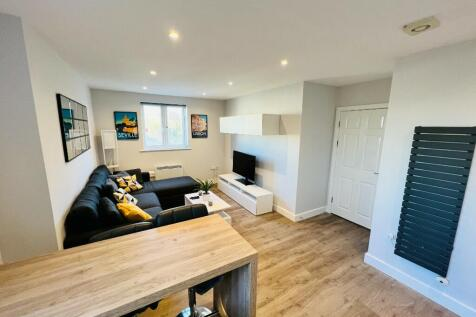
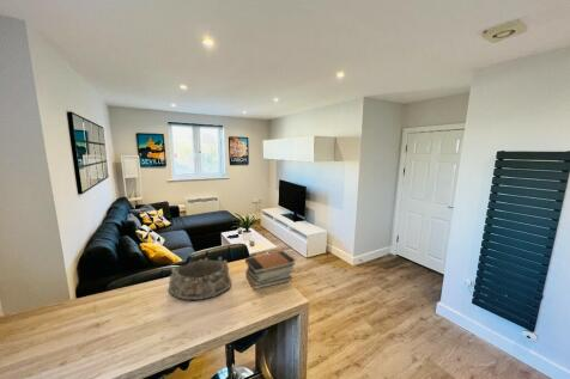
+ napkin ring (201, 275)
+ book stack (269, 269)
